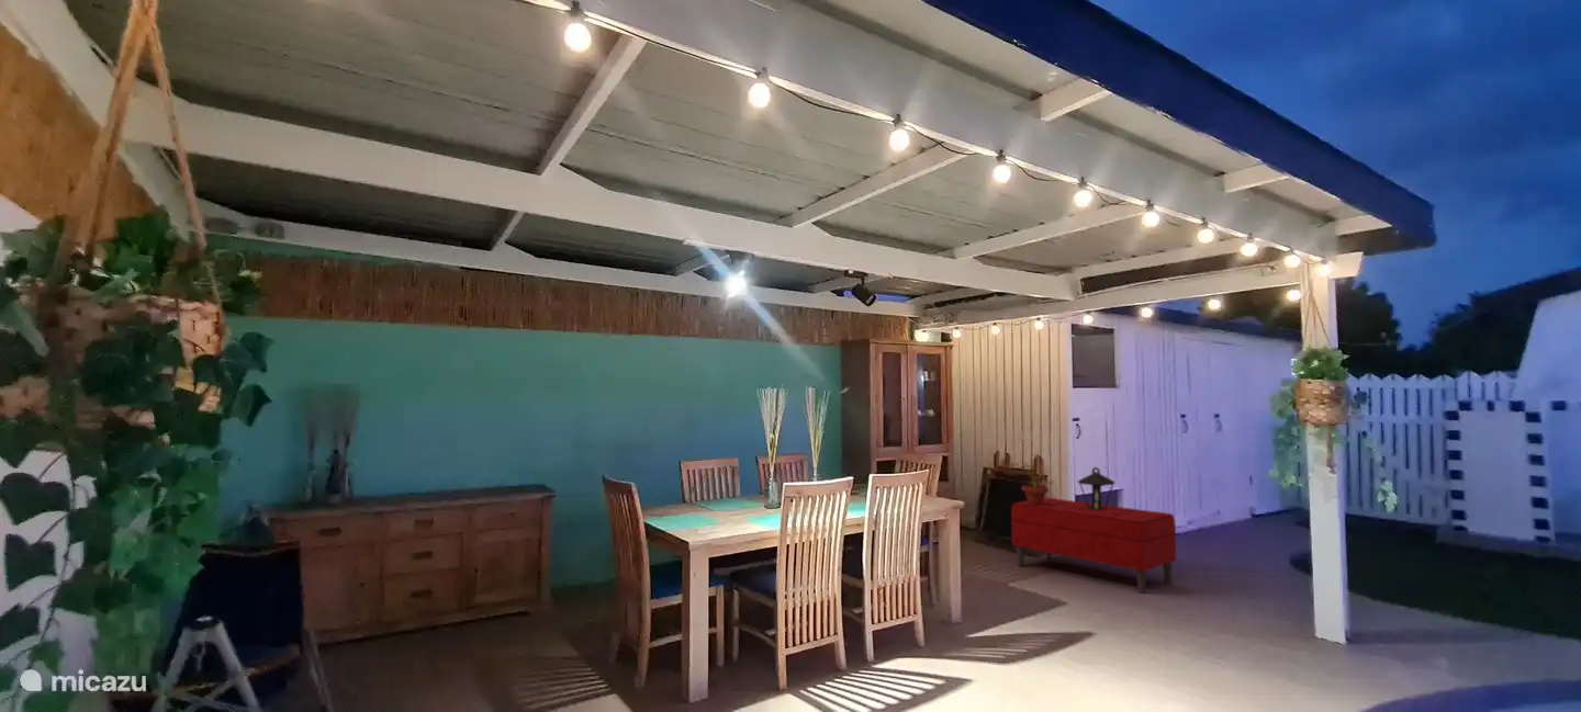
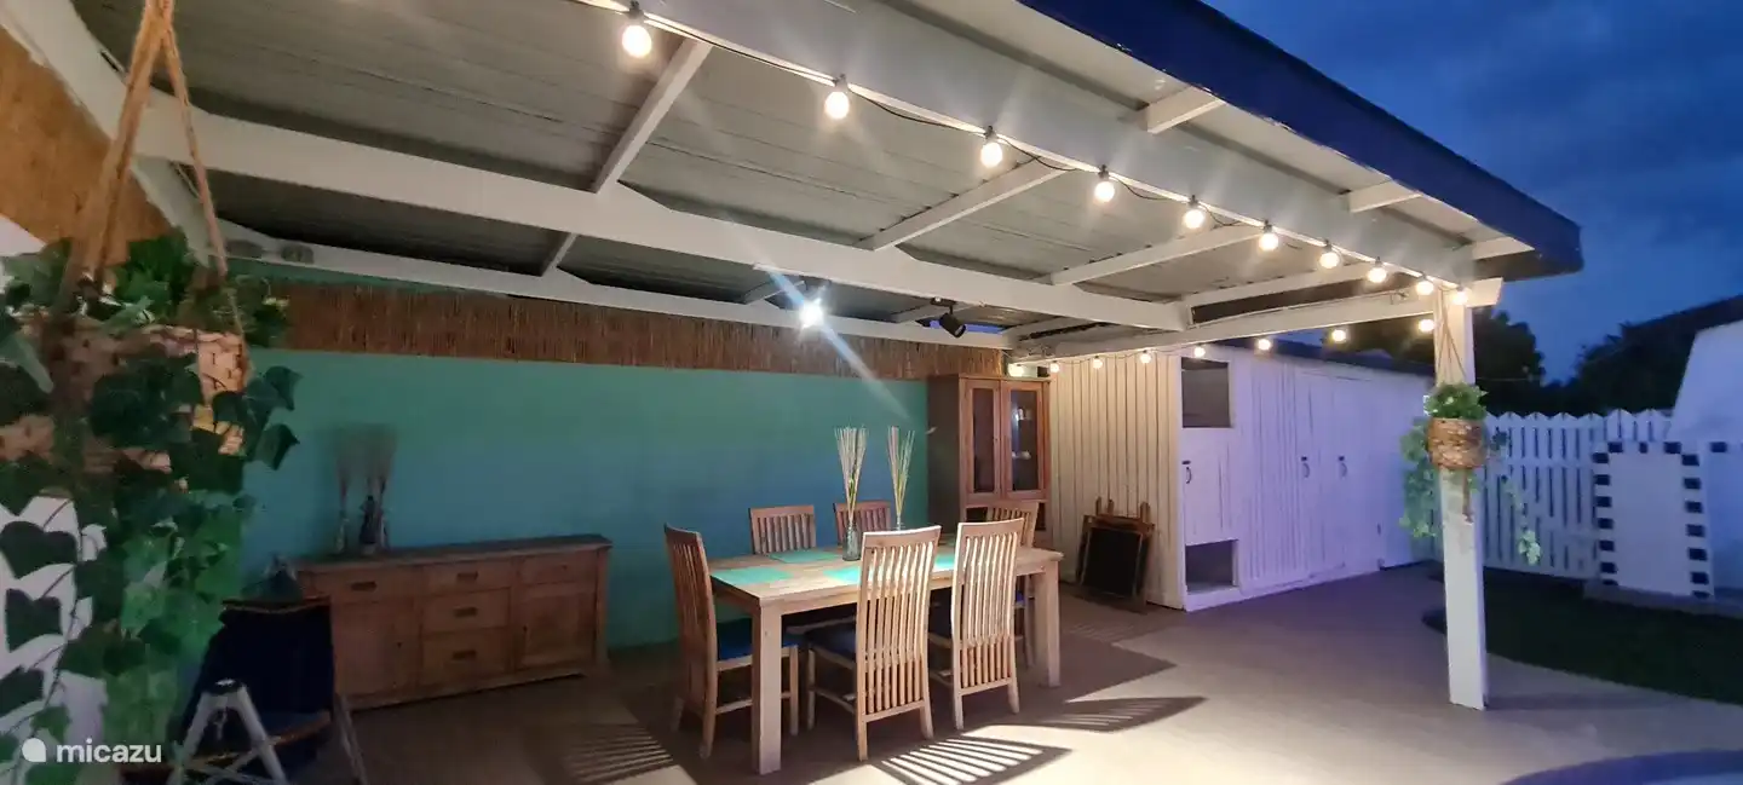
- bench (1089, 541)
- potted plant (1034, 484)
- lantern (1096, 487)
